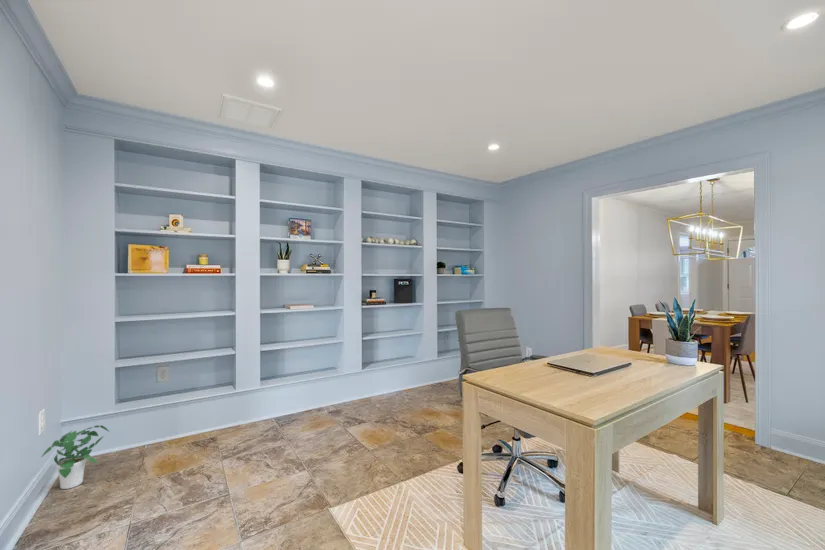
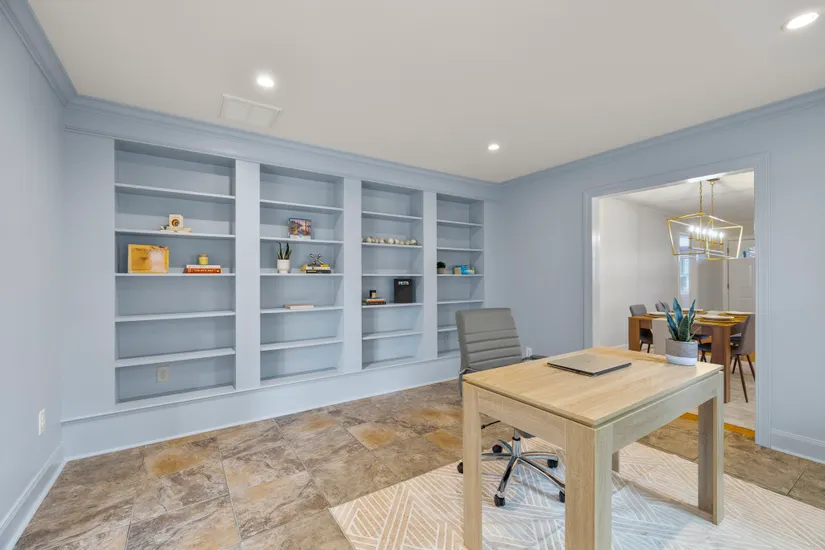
- potted plant (77, 455)
